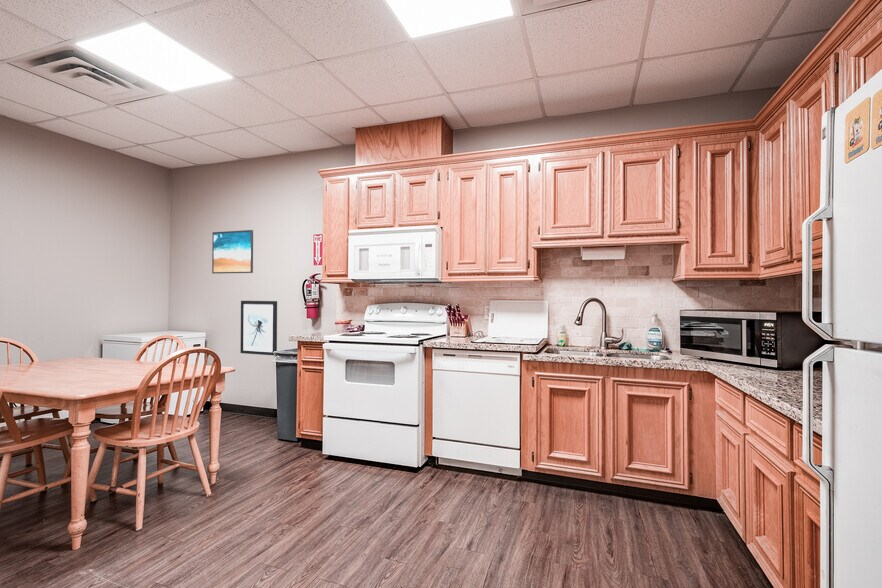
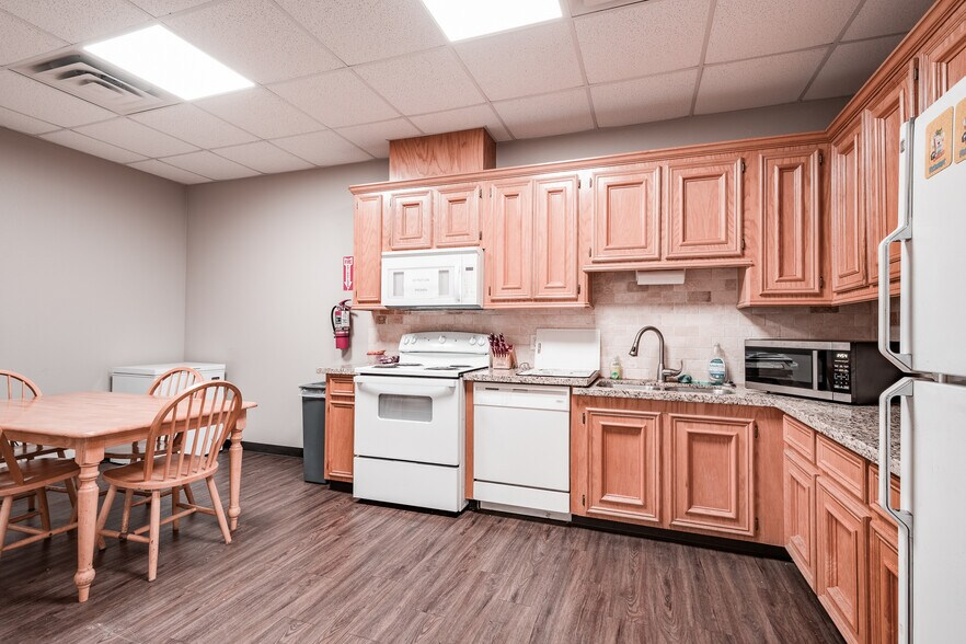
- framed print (232, 252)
- wall art (258, 327)
